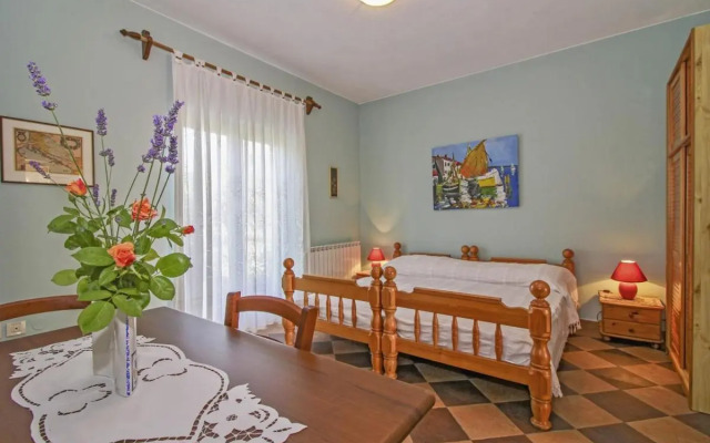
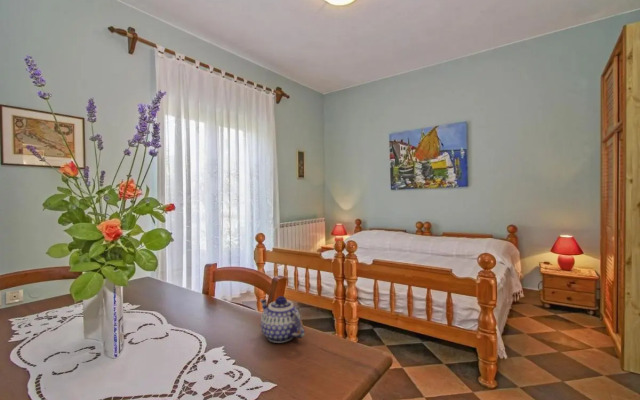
+ teapot (280, 316)
